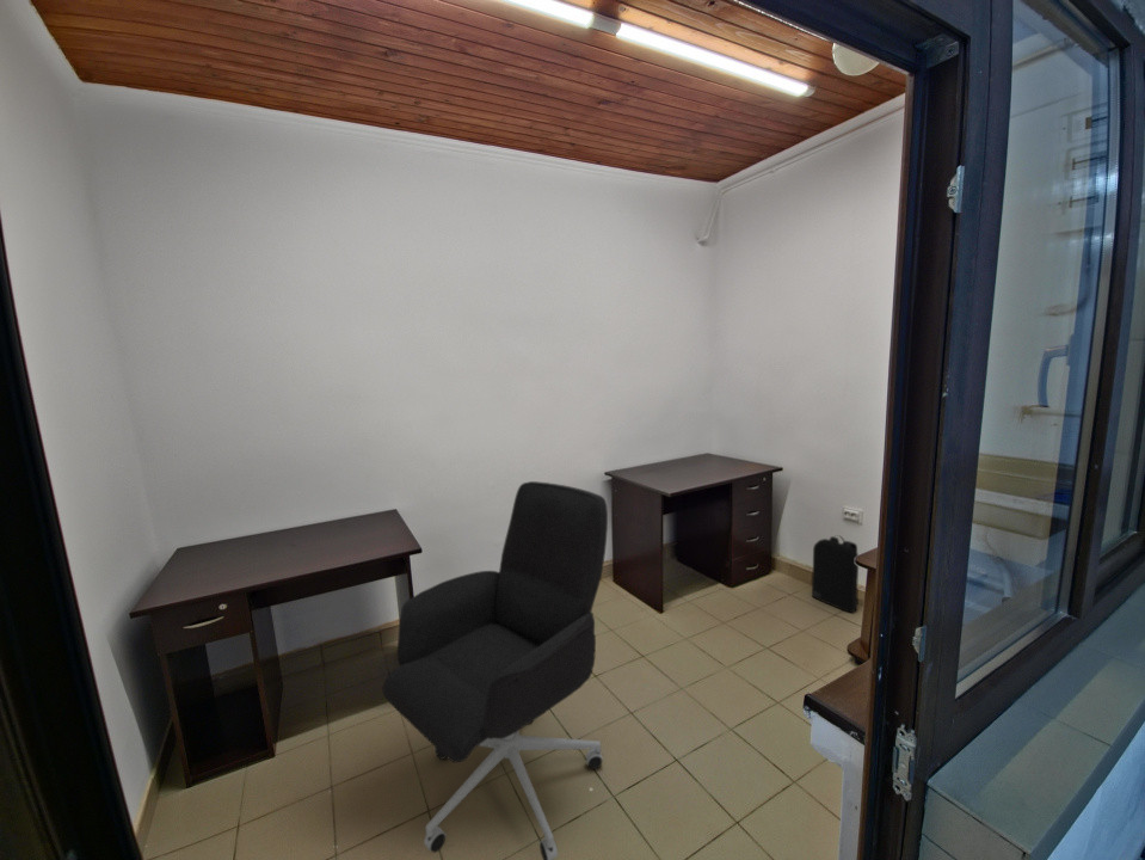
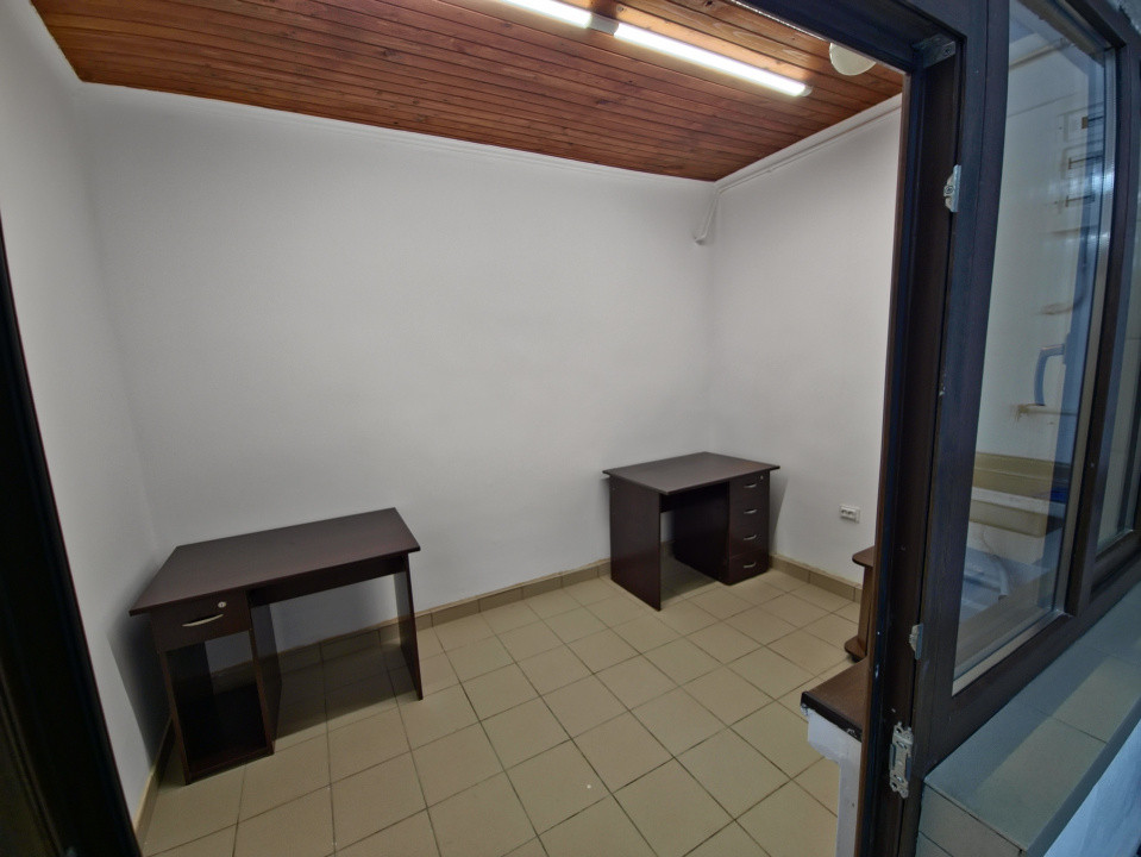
- office chair (501, 652)
- backpack (838, 569)
